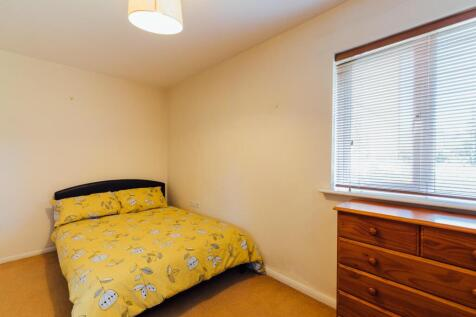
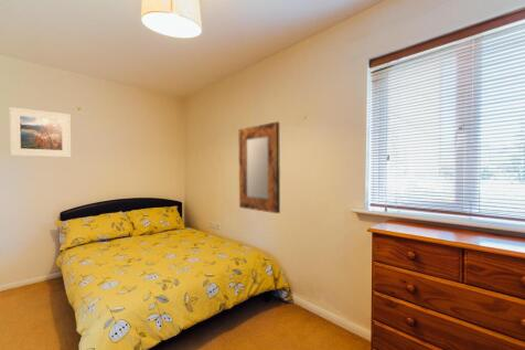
+ home mirror (257, 168)
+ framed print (42, 134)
